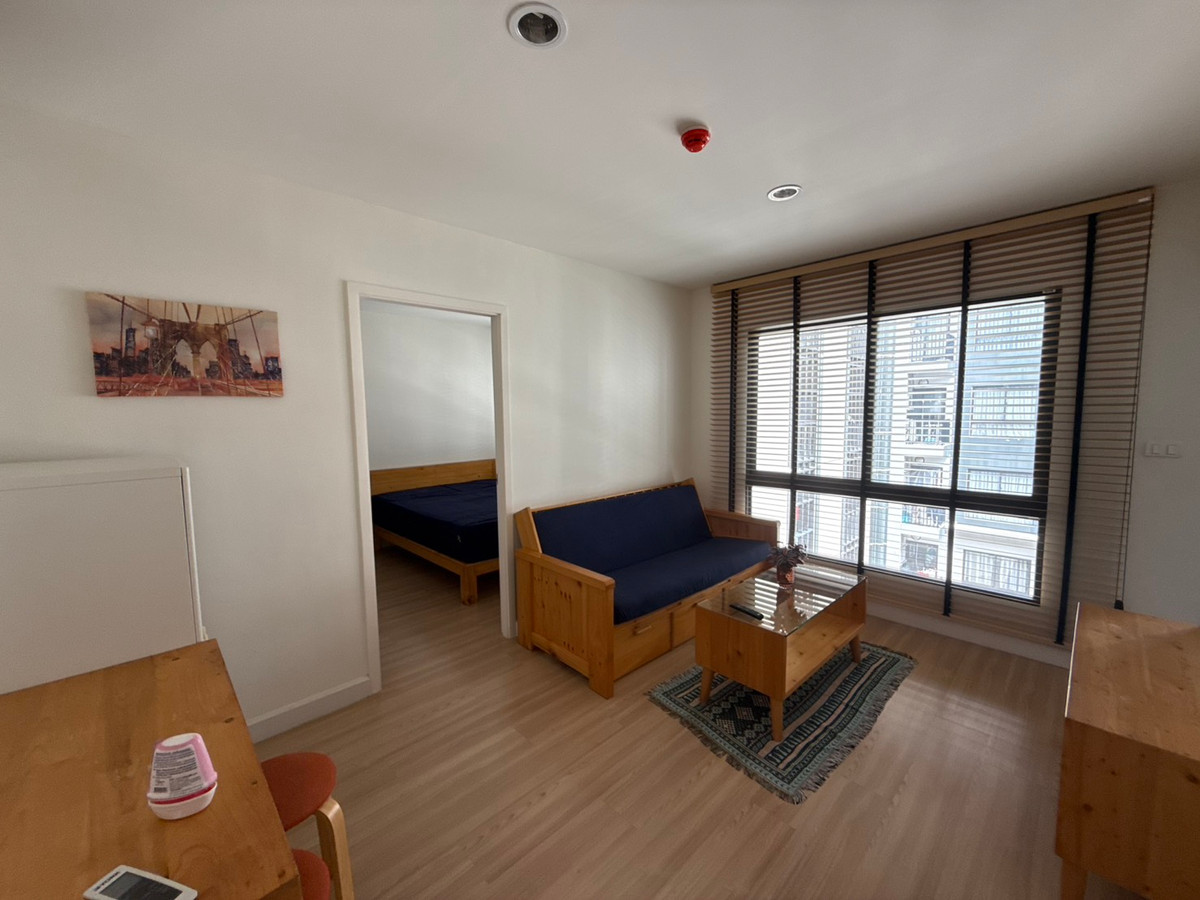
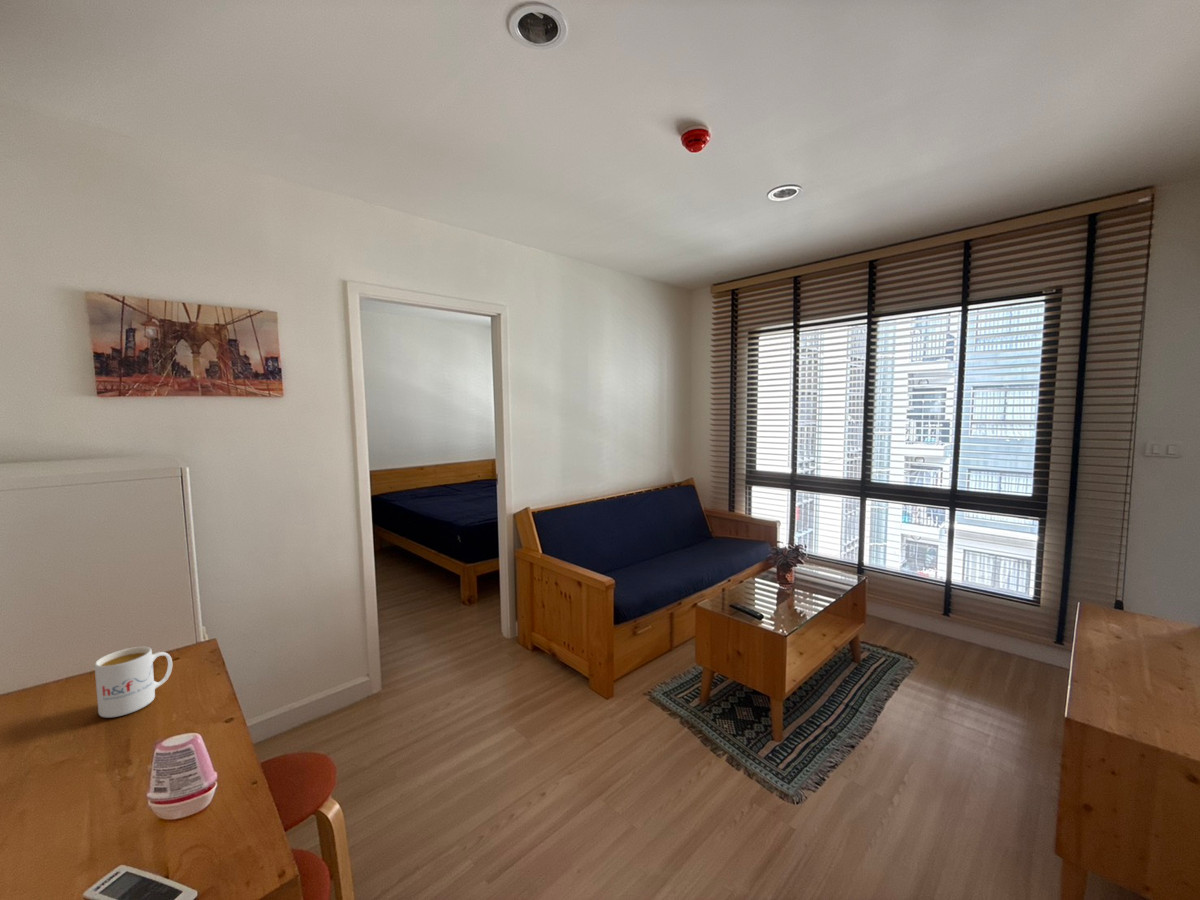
+ mug (136, 677)
